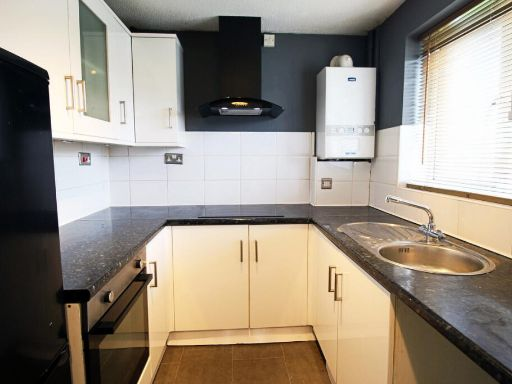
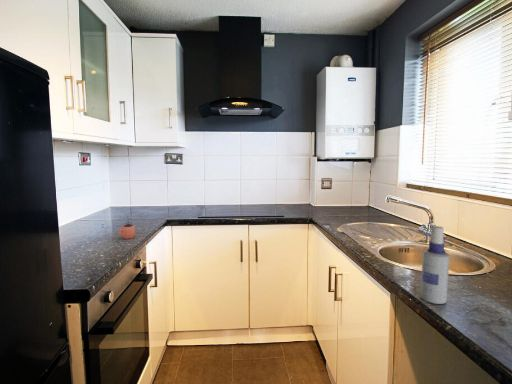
+ spray bottle (435, 263)
+ cocoa (126, 226)
